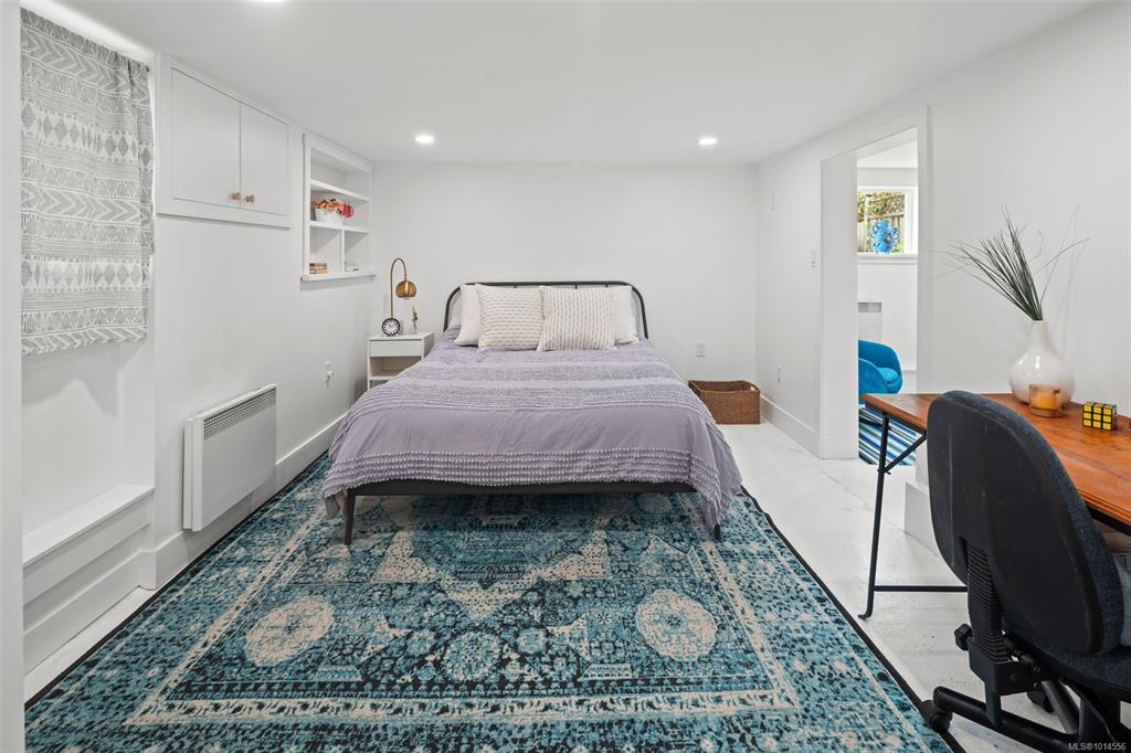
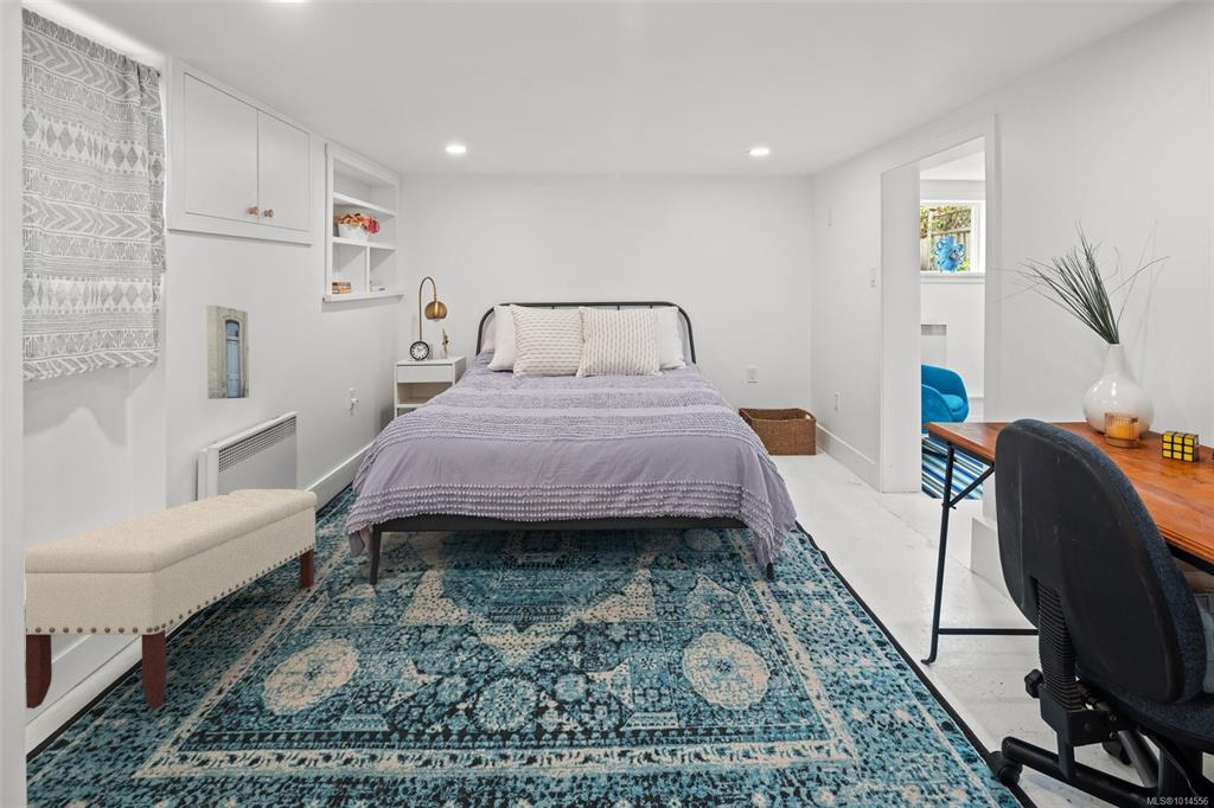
+ bench (199, 576)
+ wall art (228, 353)
